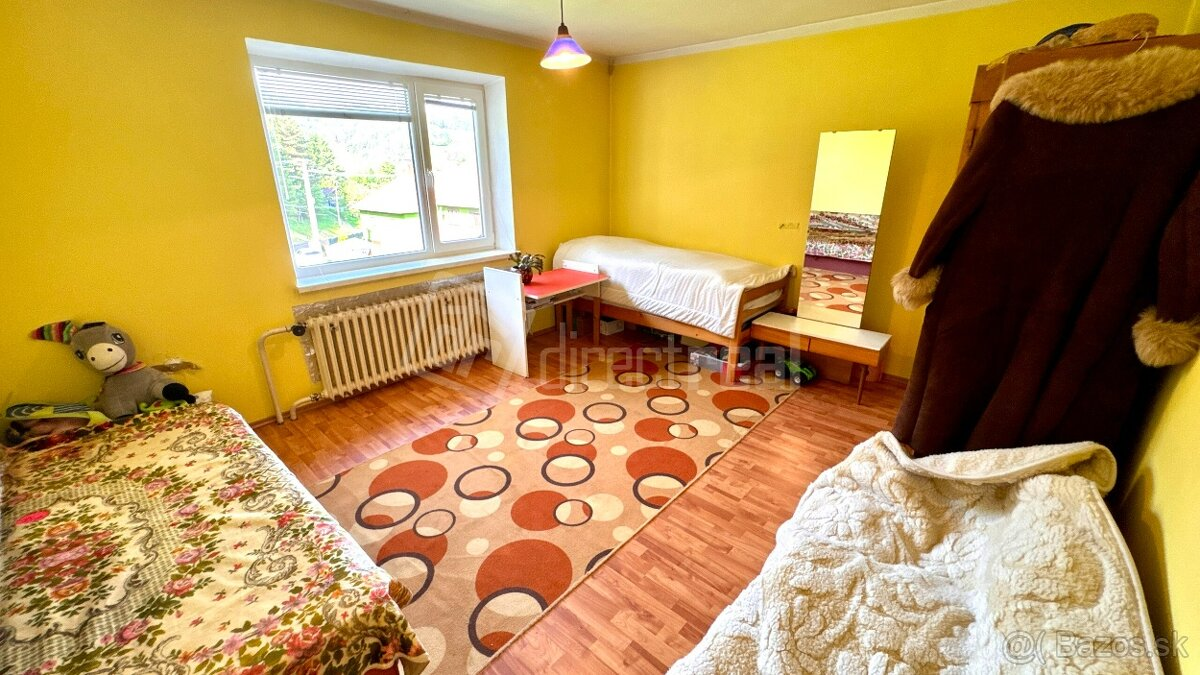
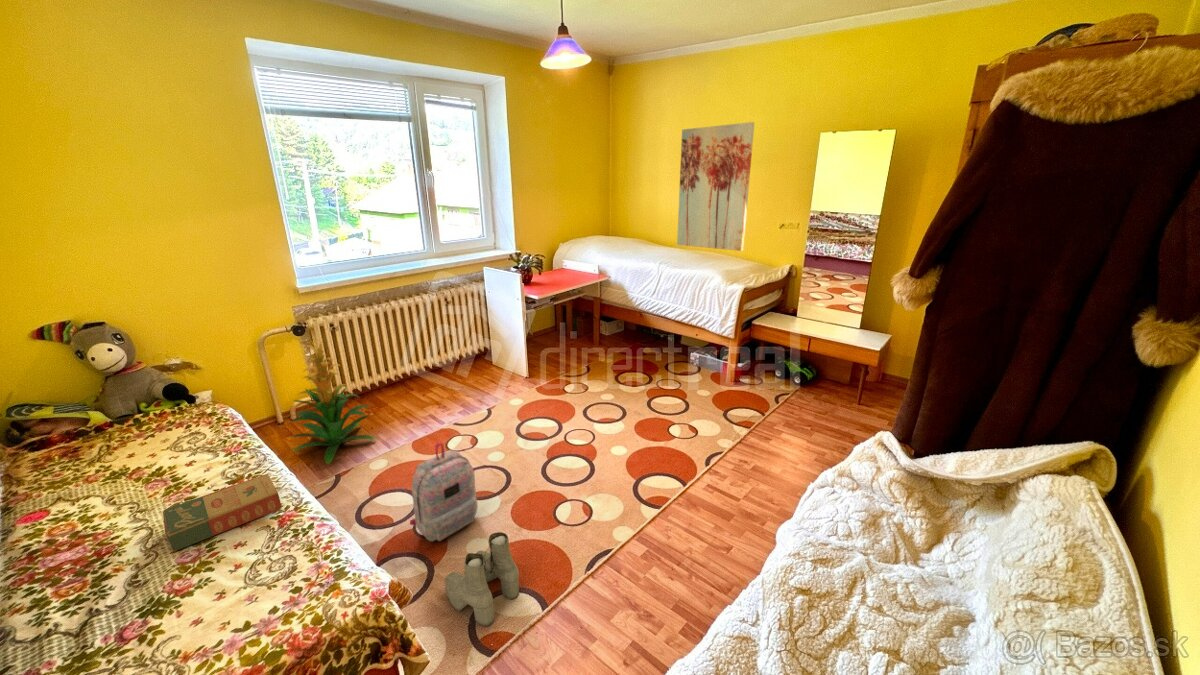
+ backpack (443, 484)
+ wall art (712, 189)
+ book (224, 509)
+ boots (480, 567)
+ indoor plant (325, 395)
